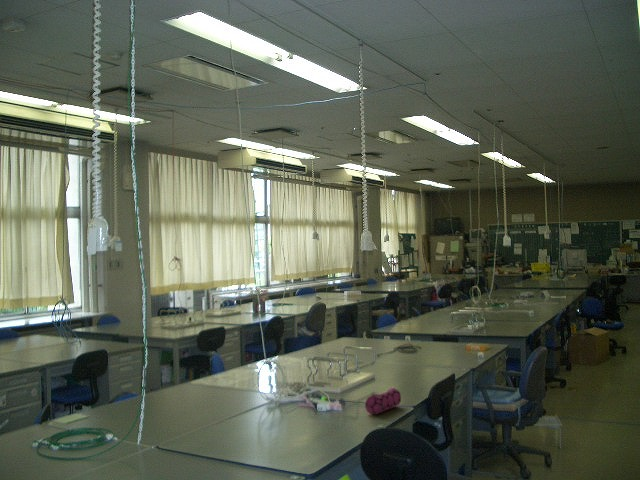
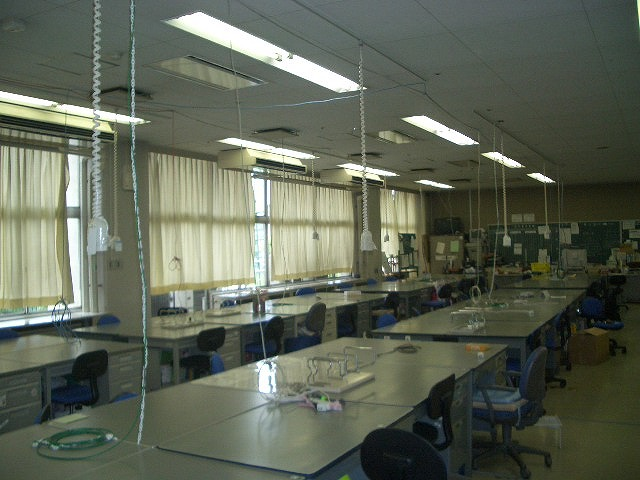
- pencil case (384, 400)
